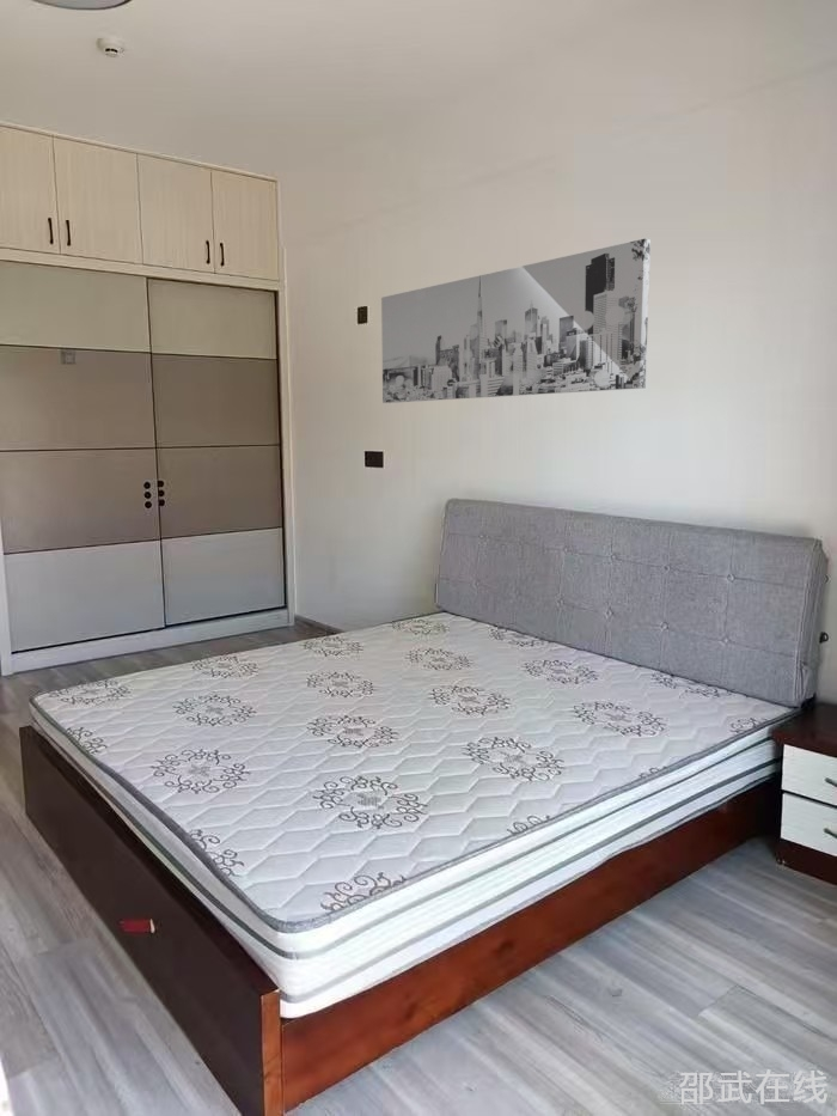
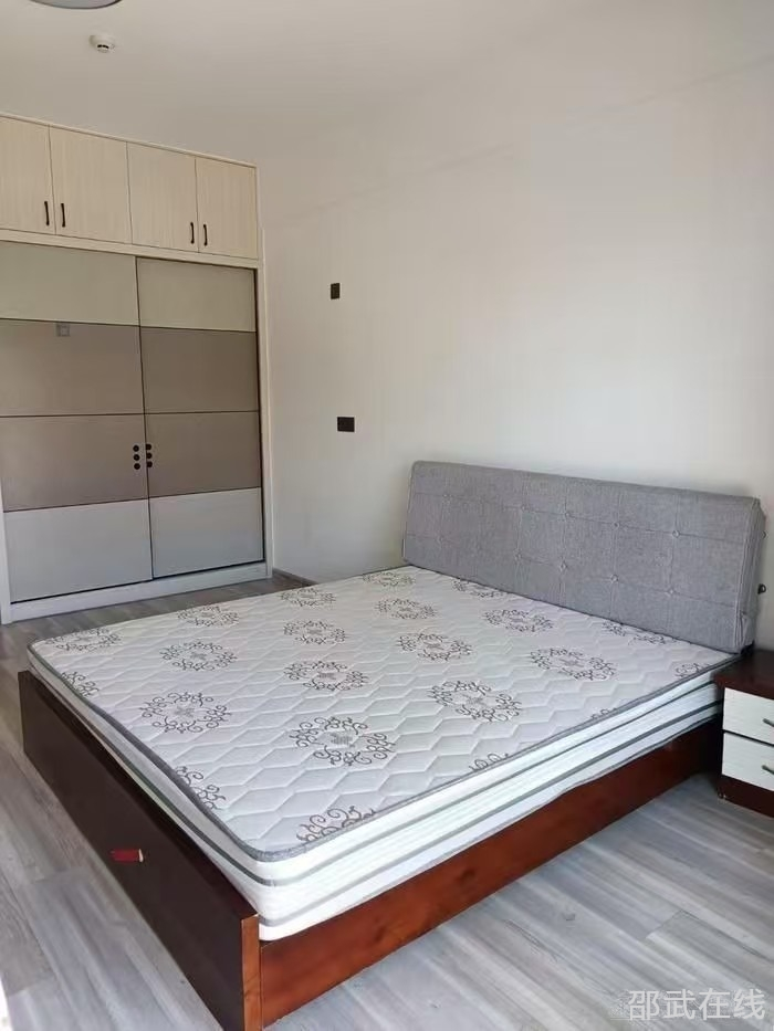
- wall art (493, 335)
